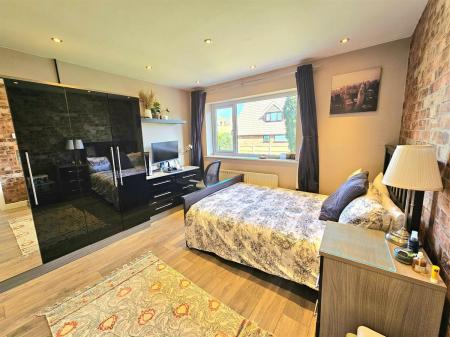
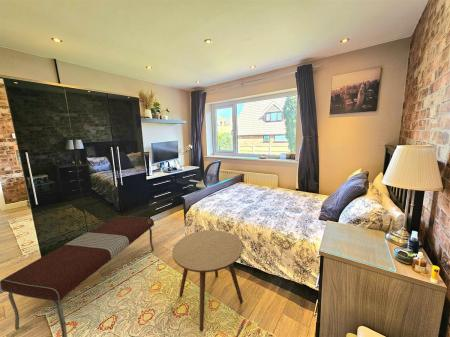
+ side table (209, 271)
+ bench (99, 260)
